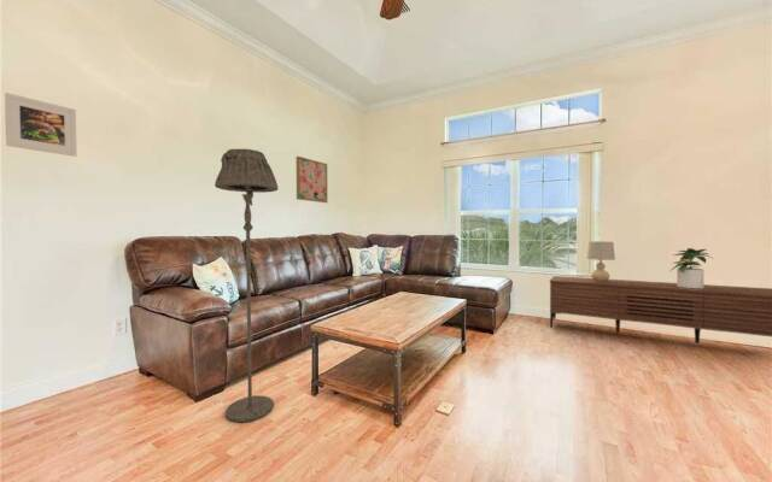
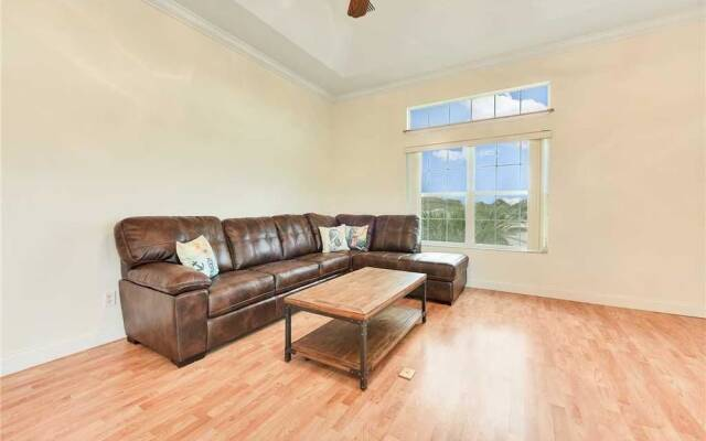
- table lamp (600, 261)
- potted plant (690, 268)
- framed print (42, 127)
- floor lamp (248, 281)
- sideboard (655, 310)
- wall art (312, 181)
